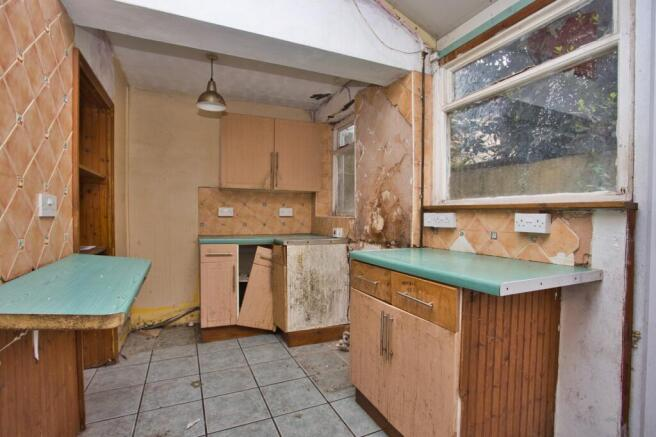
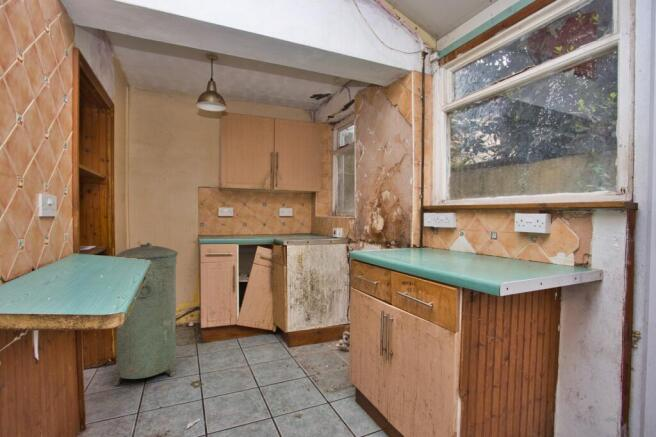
+ trash can (147, 308)
